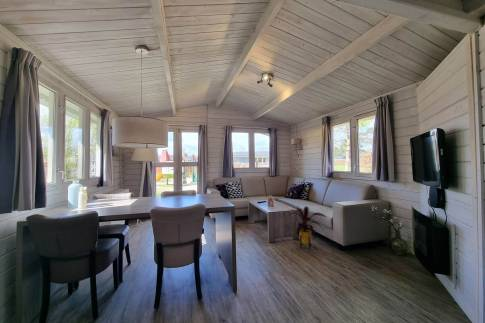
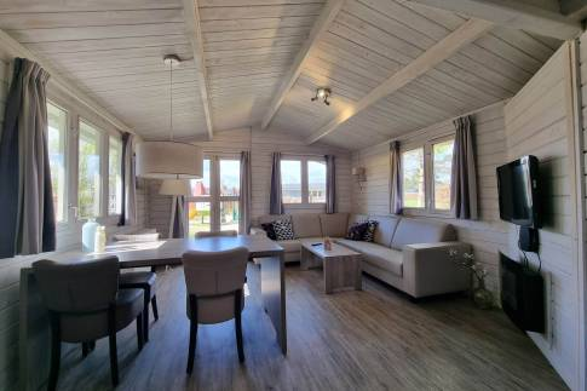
- house plant (303, 227)
